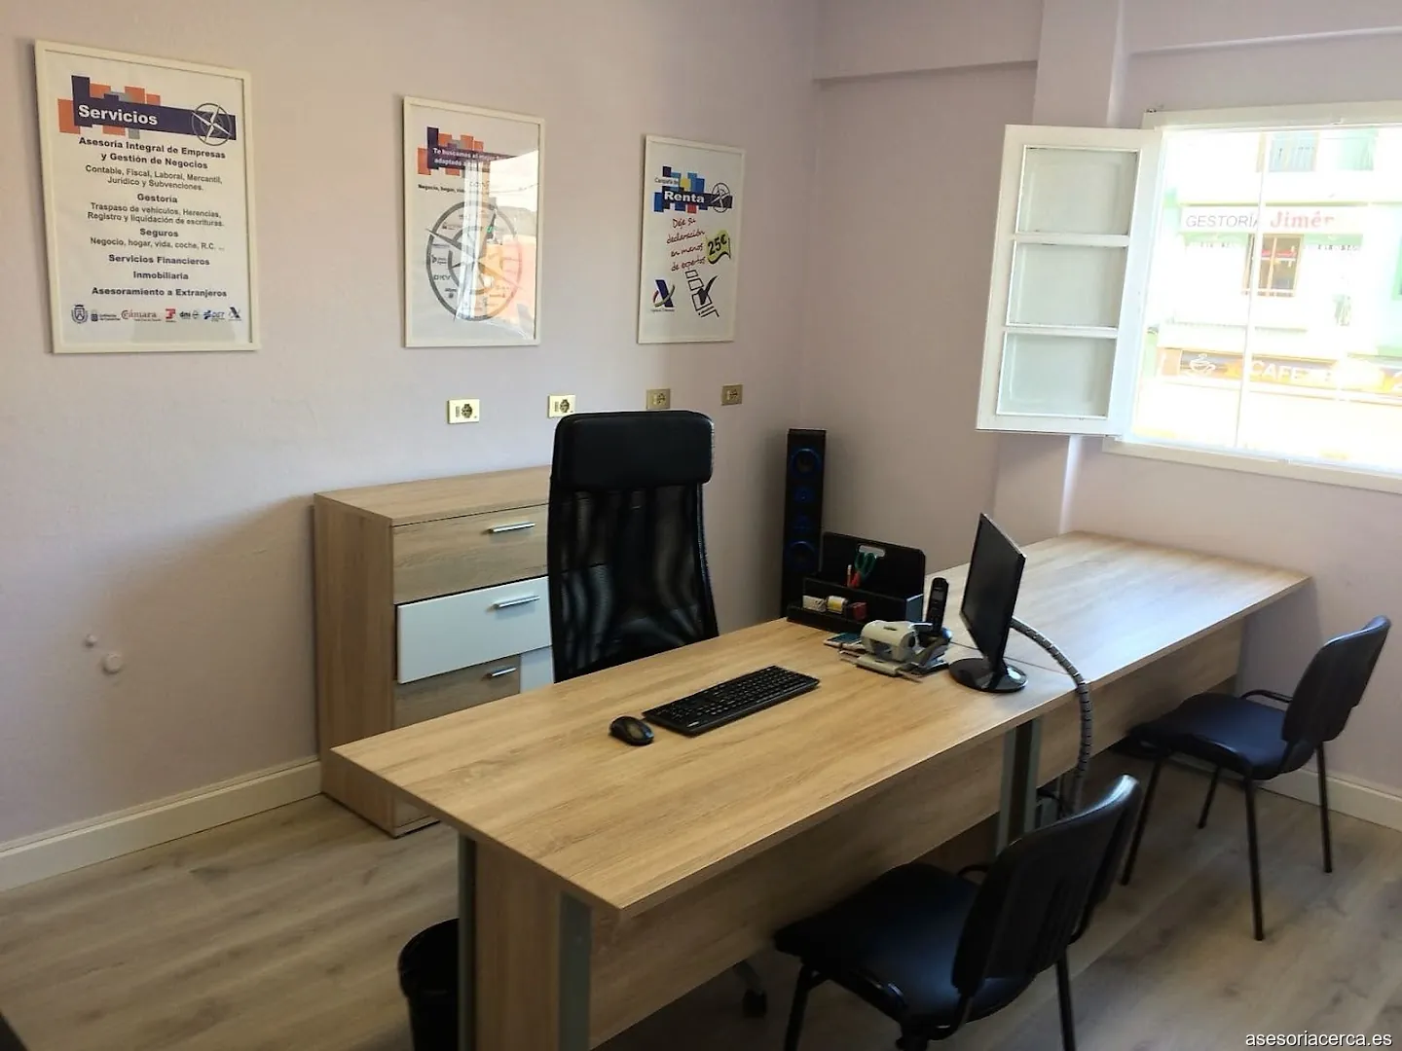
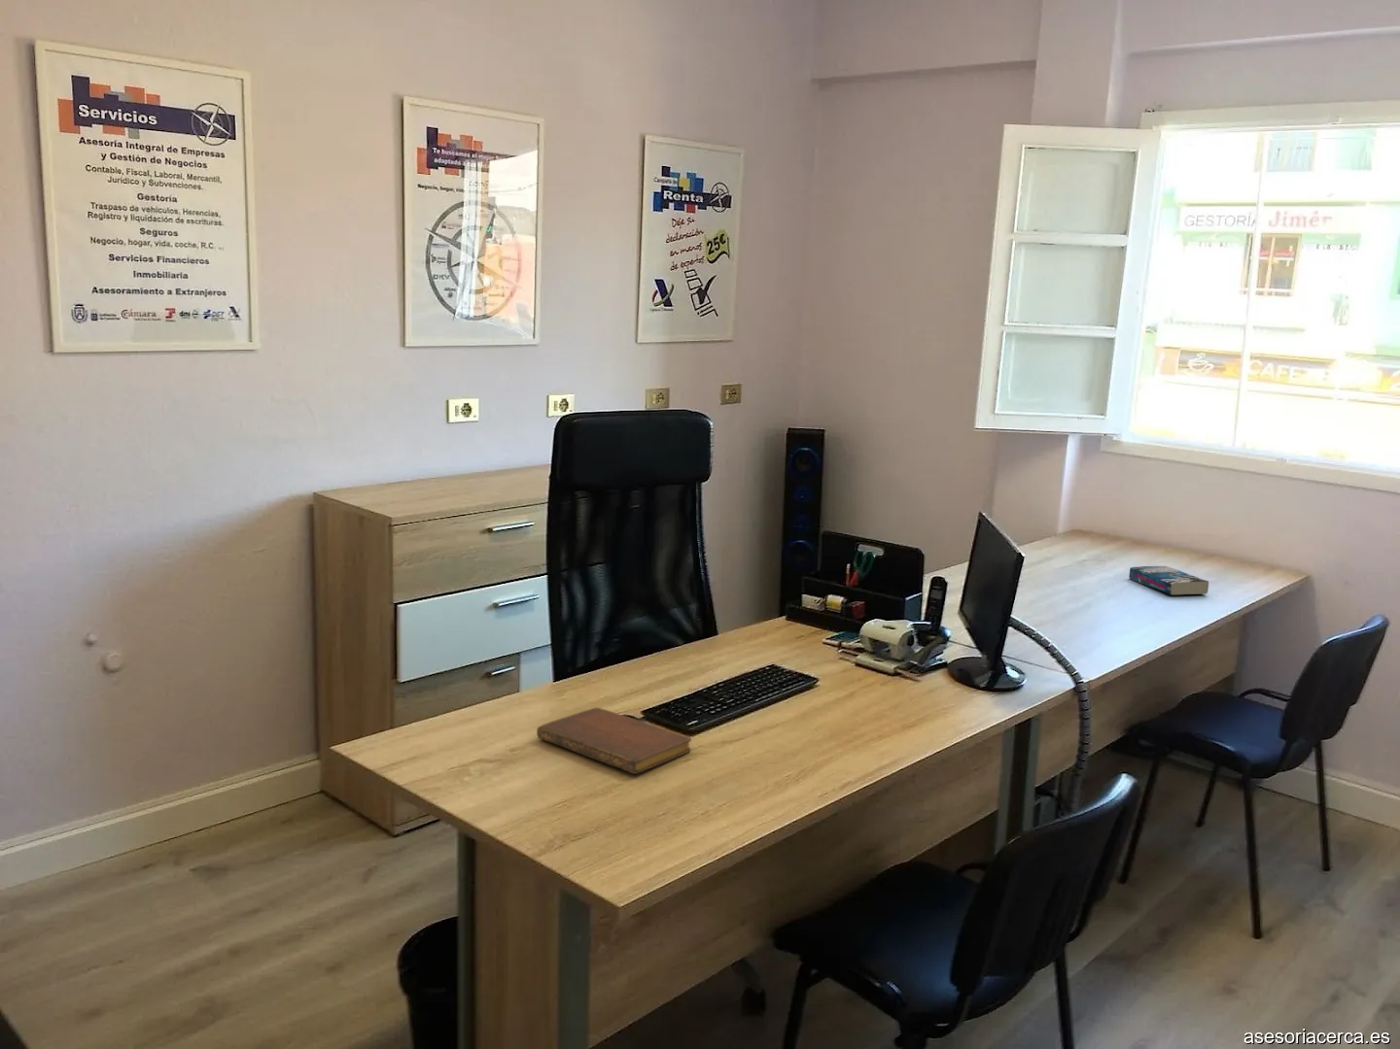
+ book (1167, 578)
+ notebook (614, 738)
